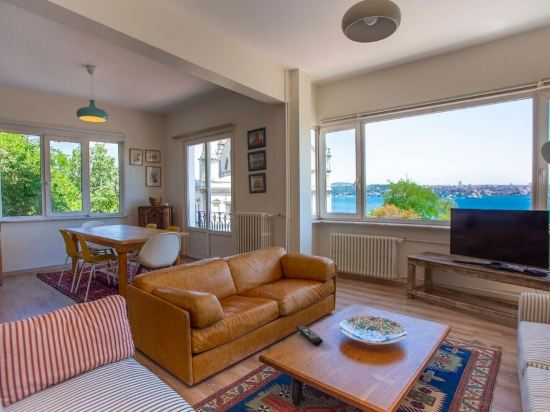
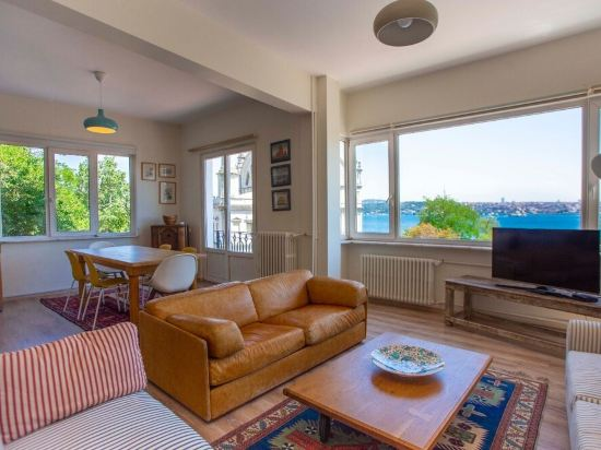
- remote control (308, 334)
